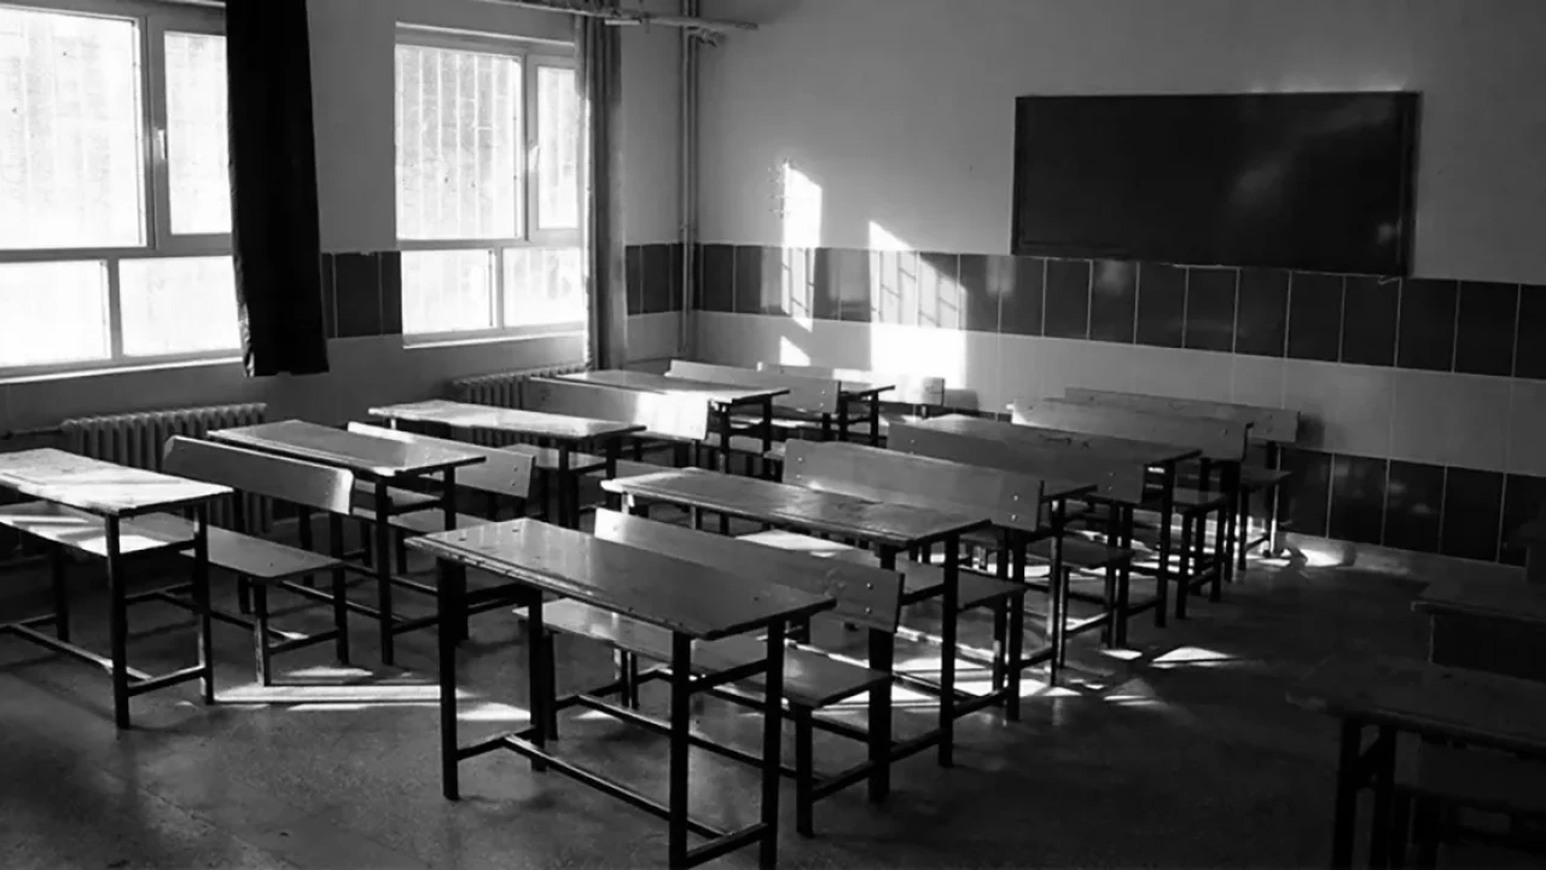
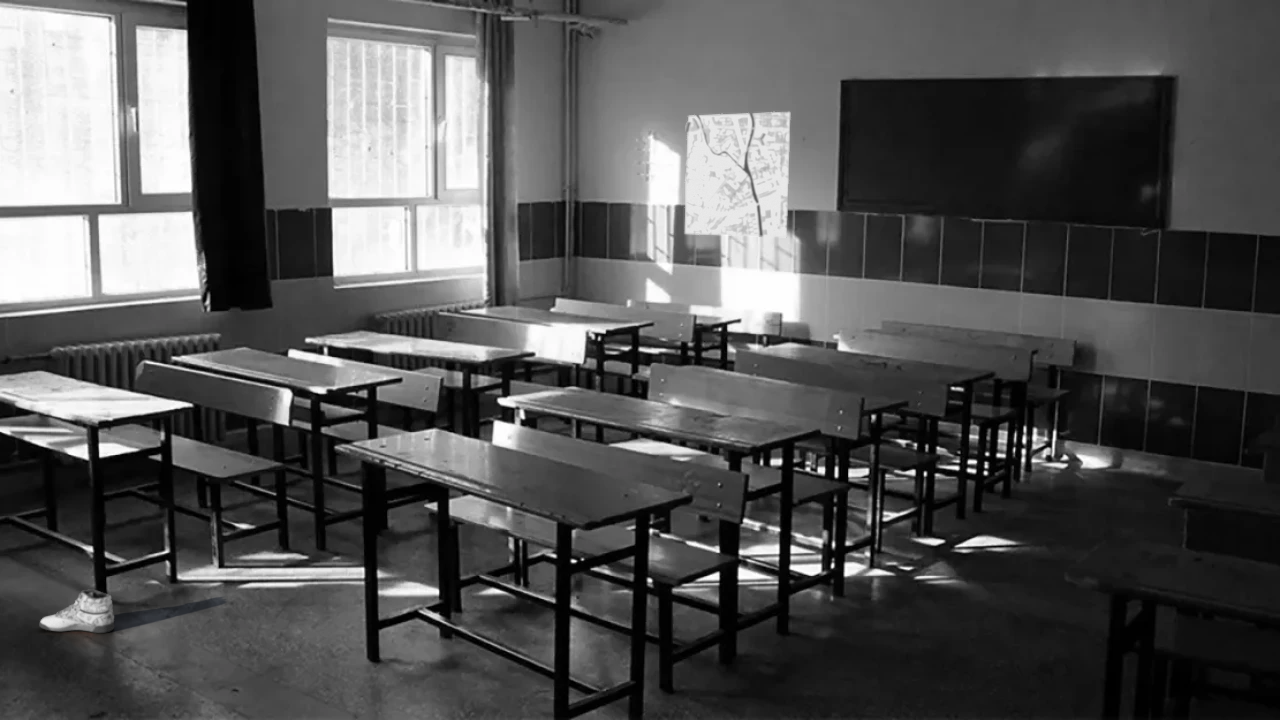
+ map (735, 175)
+ sneaker (76, 609)
